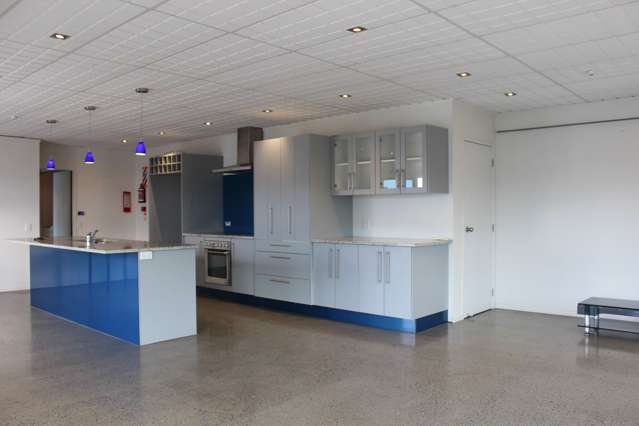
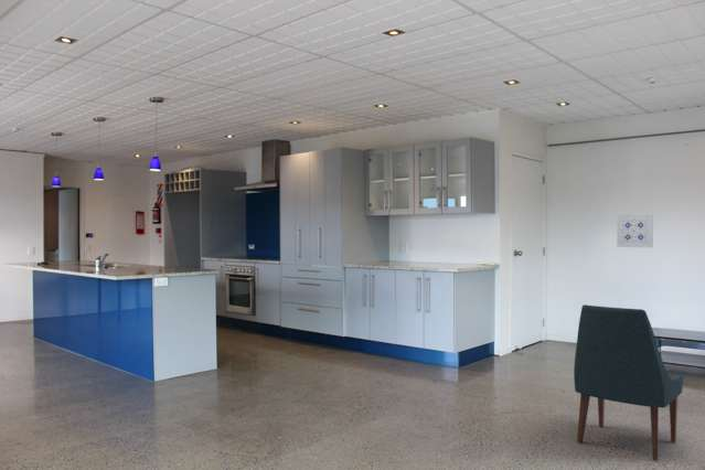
+ wall art (634, 231)
+ chair (624, 373)
